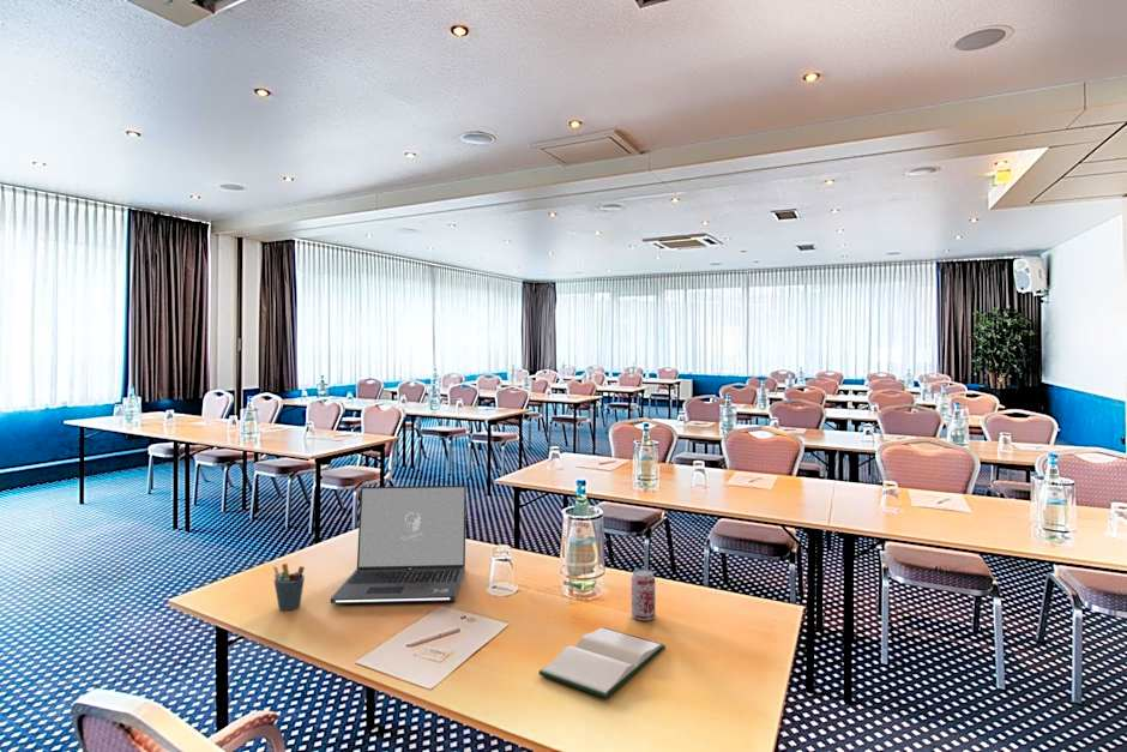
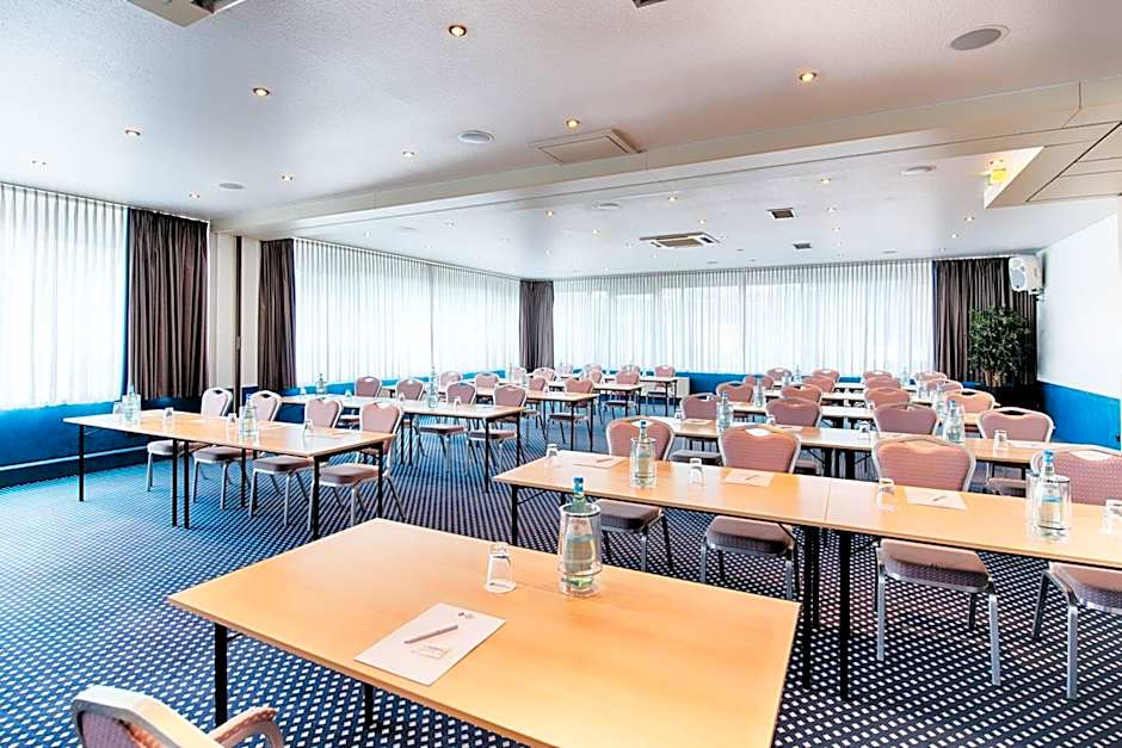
- hardback book (604, 655)
- laptop (404, 539)
- pen holder (289, 584)
- beverage can (643, 594)
